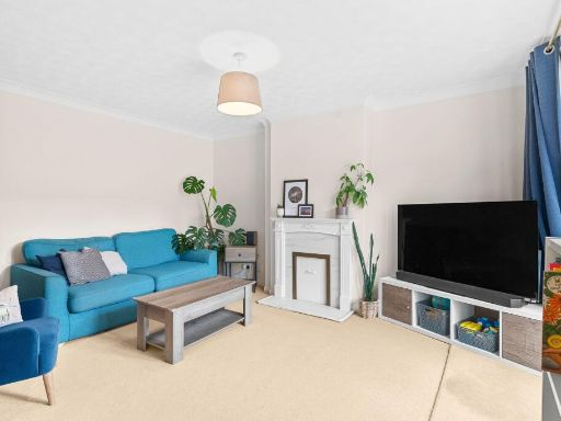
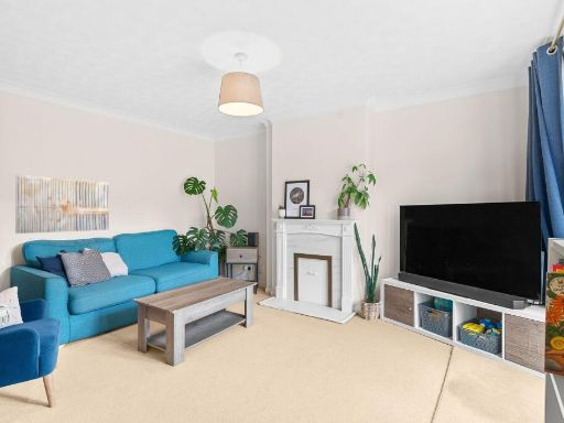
+ wall art (66, 205)
